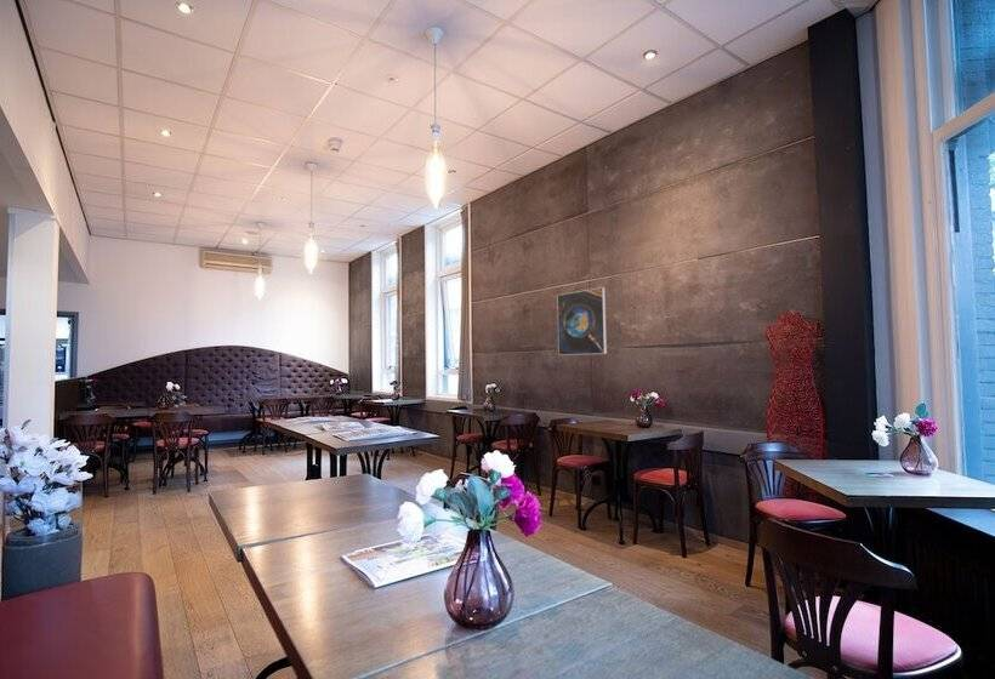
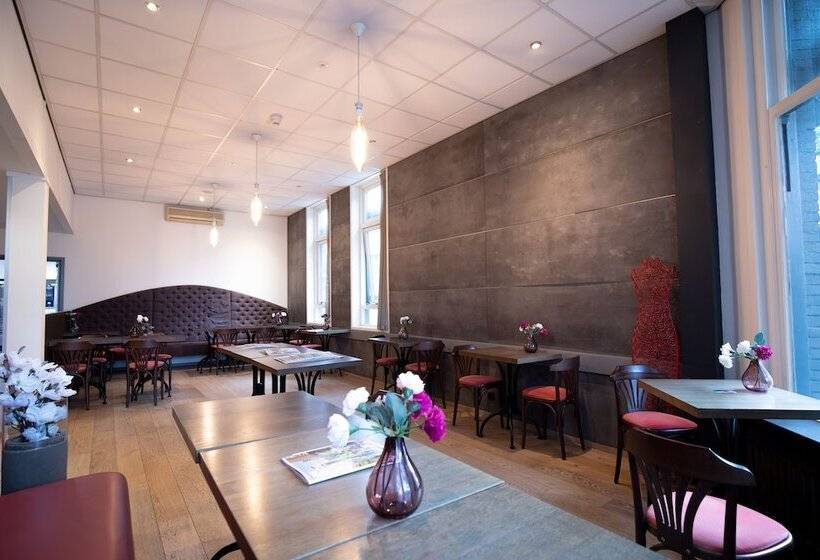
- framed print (580, 323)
